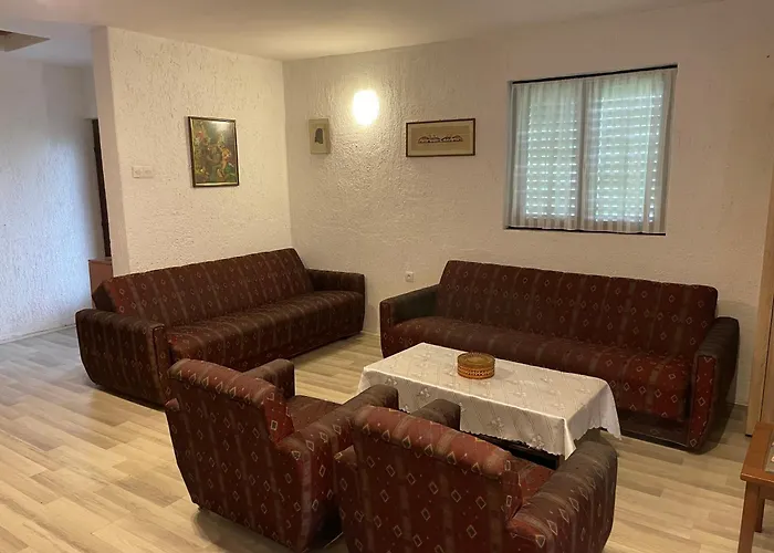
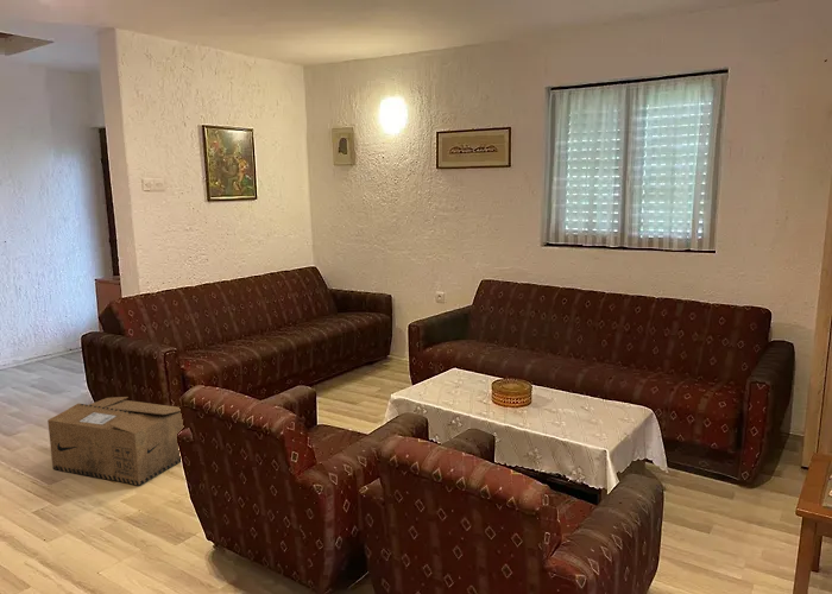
+ cardboard box (121, 435)
